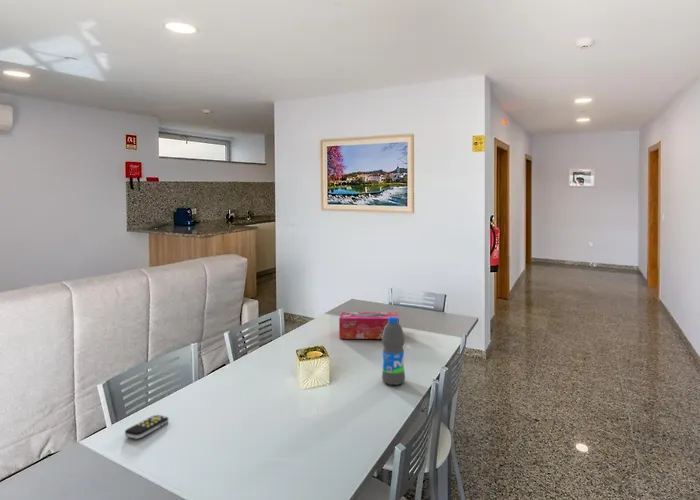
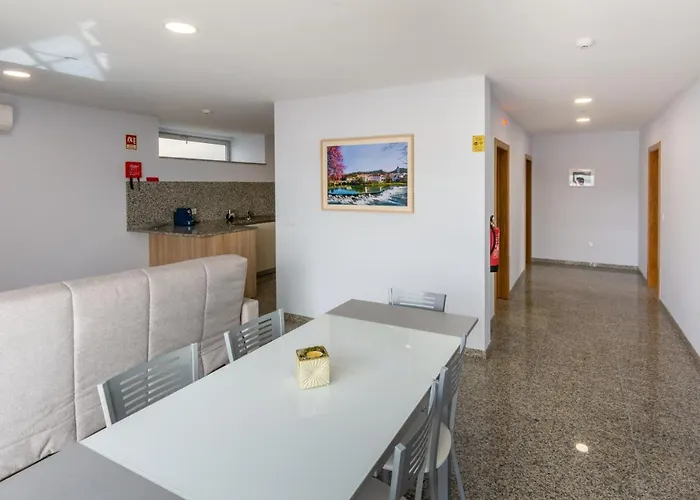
- remote control (147, 426)
- water bottle (393, 349)
- tissue box (369, 325)
